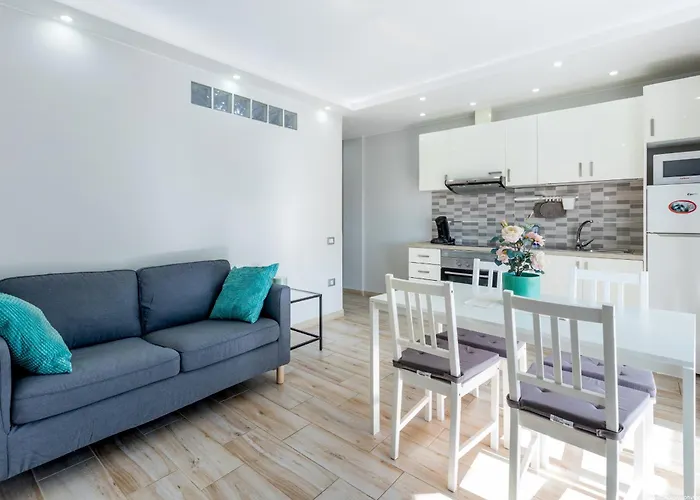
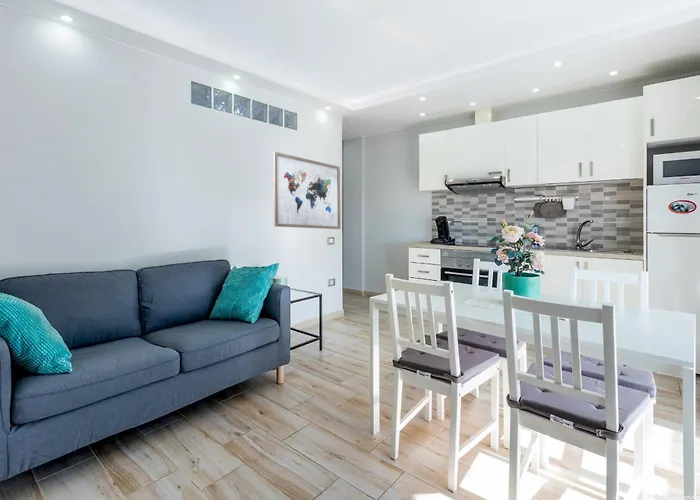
+ wall art (310, 194)
